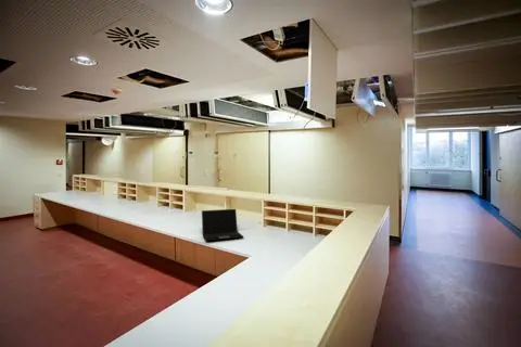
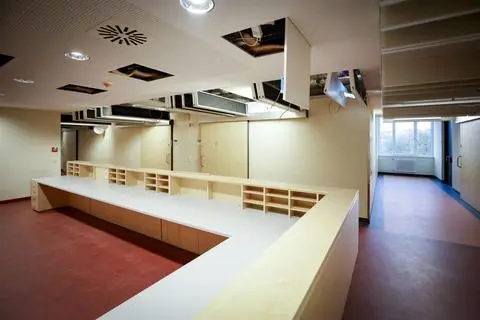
- laptop (221, 223)
